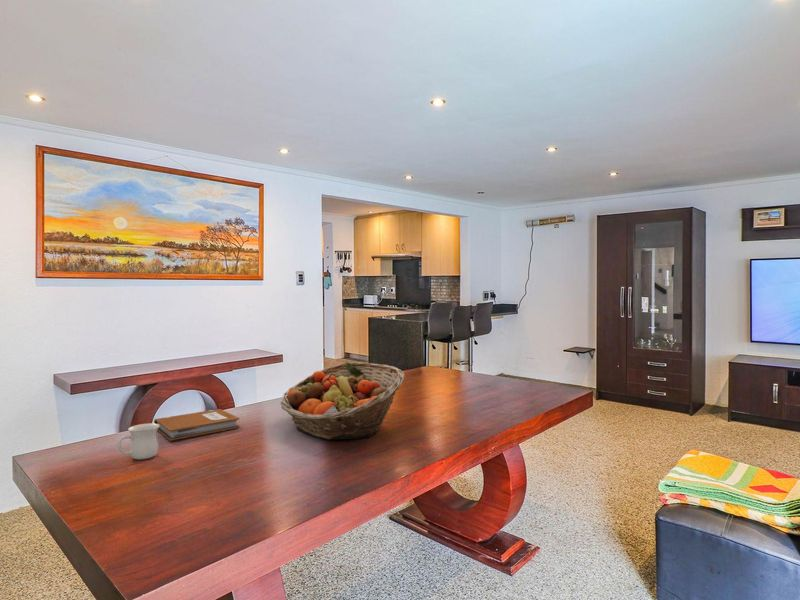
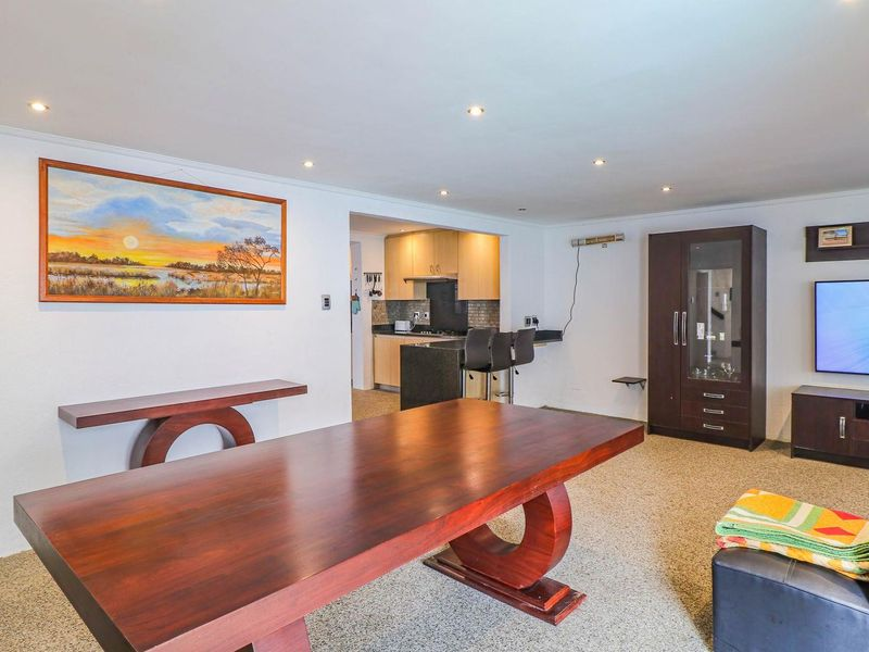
- mug (138, 443)
- notebook (198, 422)
- fruit basket (342, 397)
